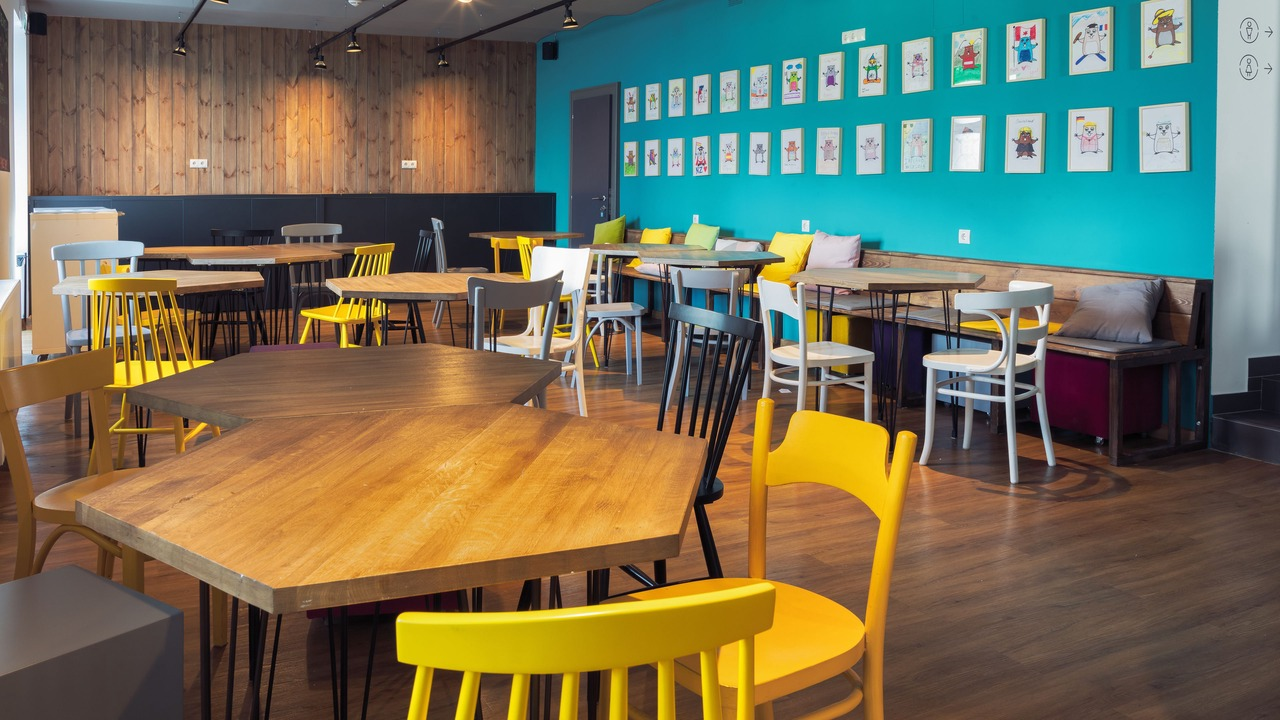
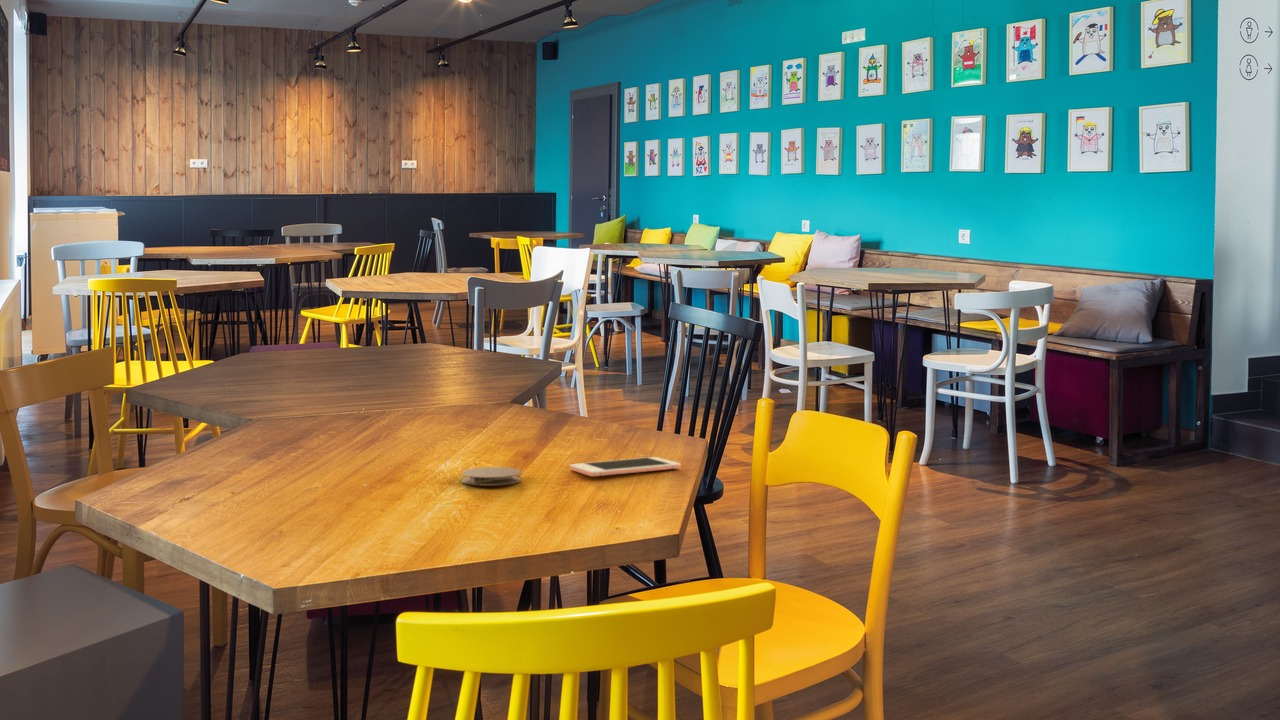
+ coaster (491, 476)
+ cell phone (625, 466)
